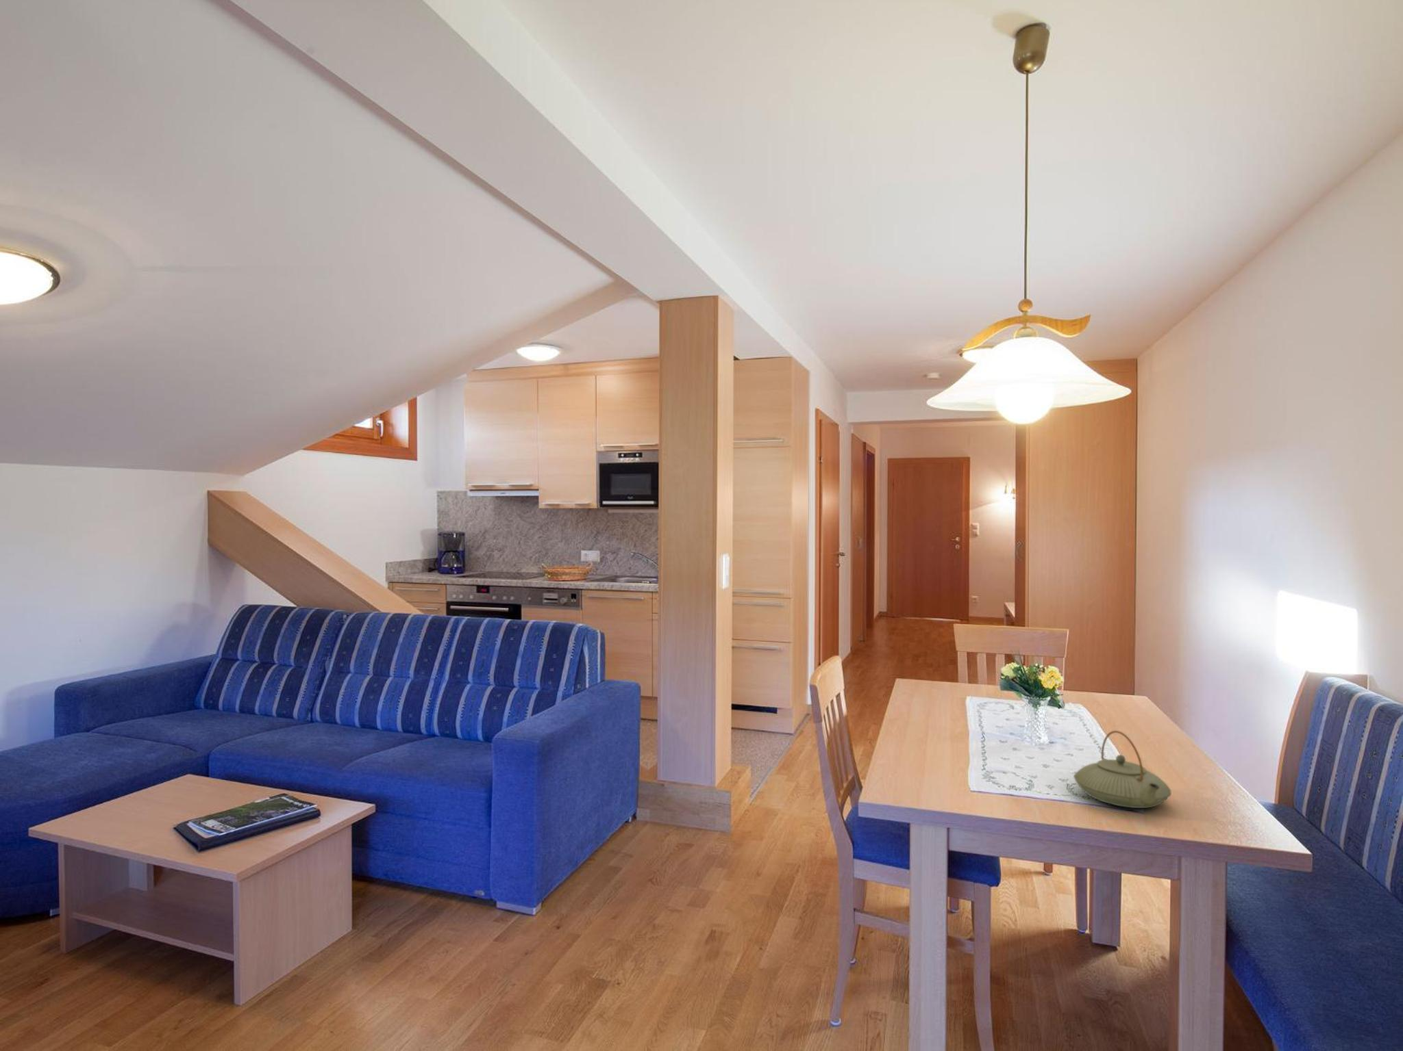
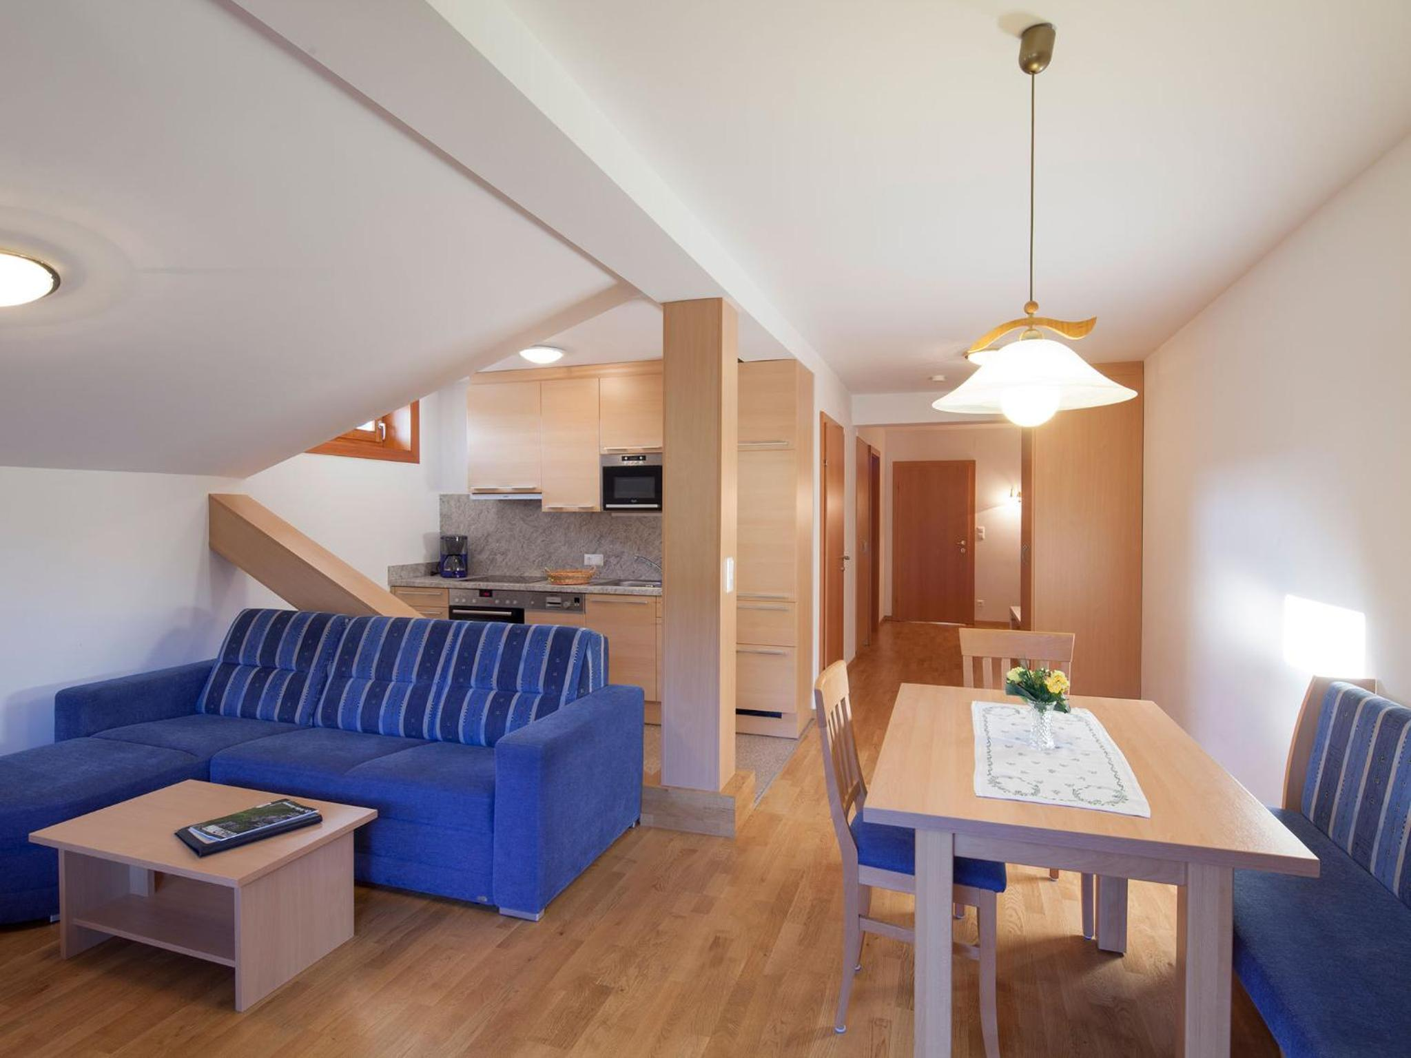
- teapot (1125, 767)
